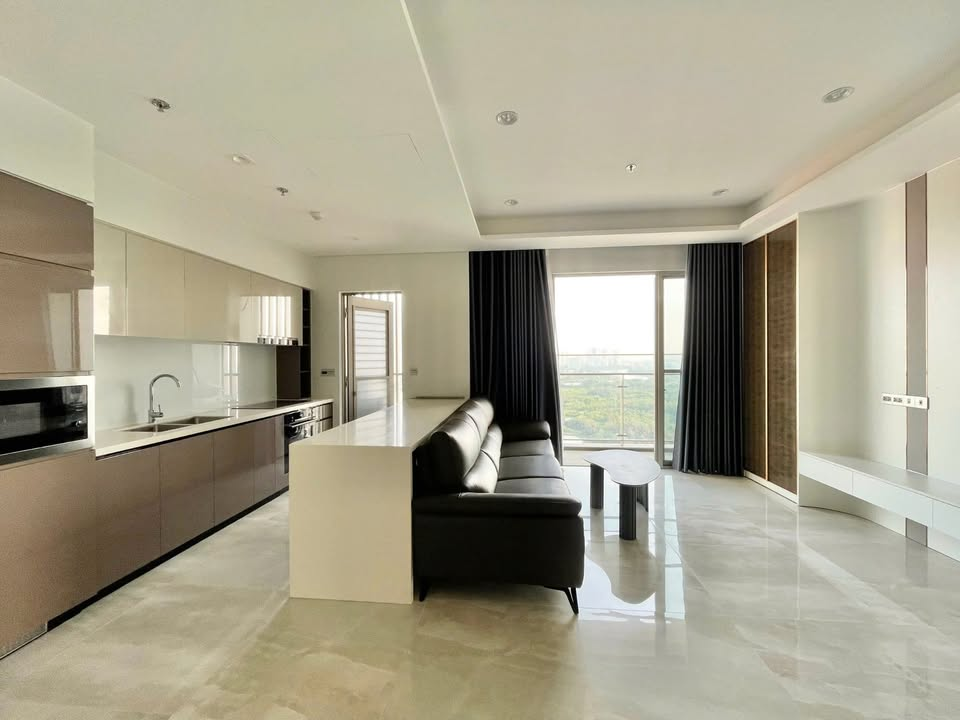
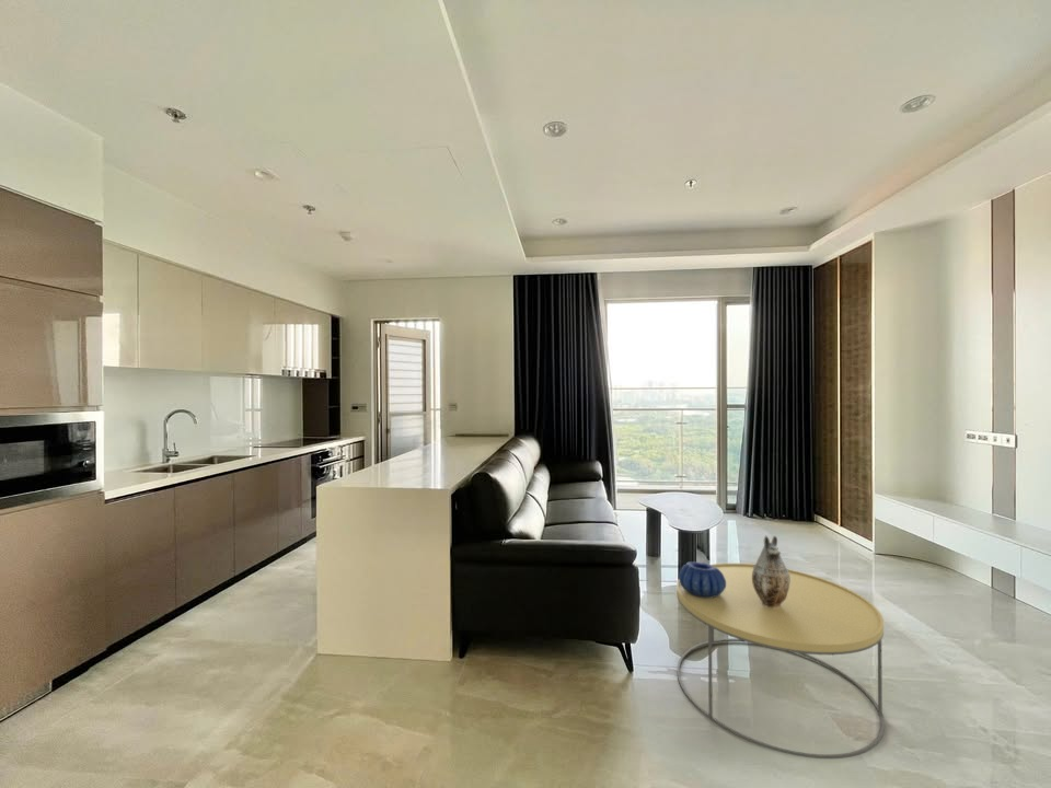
+ decorative bowl (701, 576)
+ coffee table (771, 641)
+ decorative vase (771, 567)
